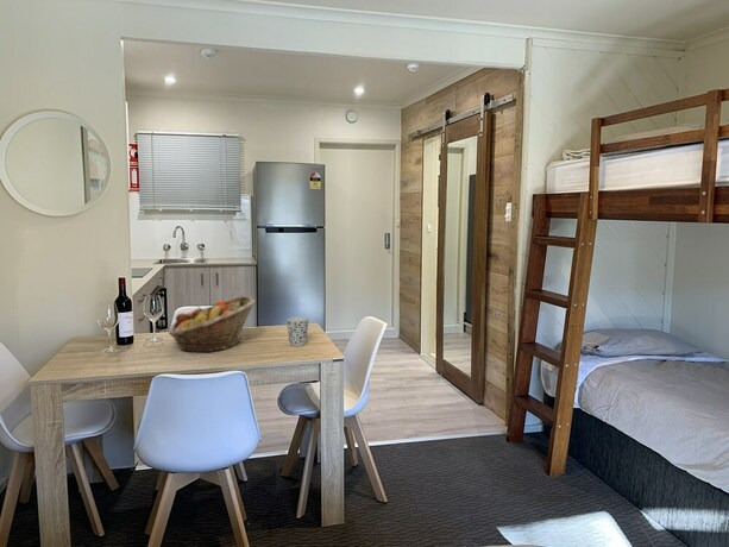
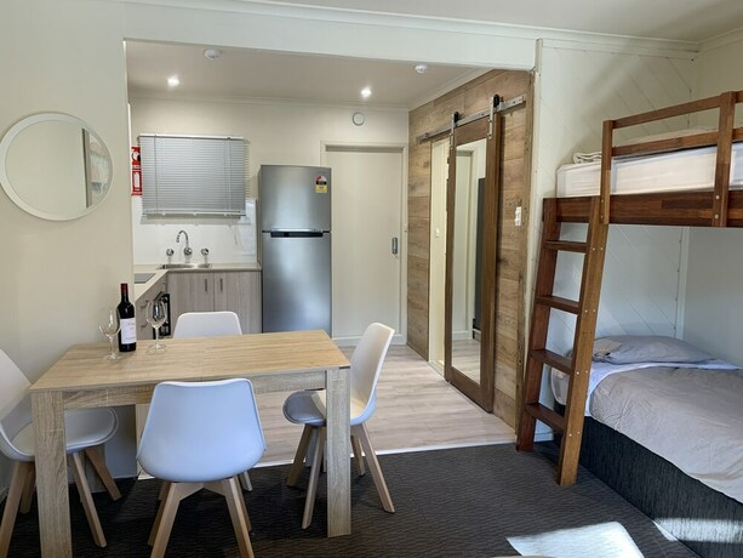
- cup (297, 331)
- fruit basket (213, 321)
